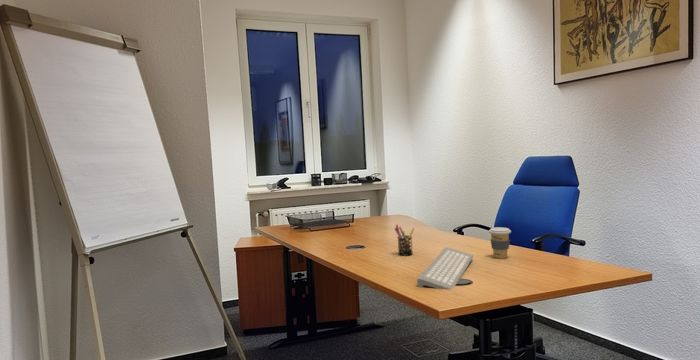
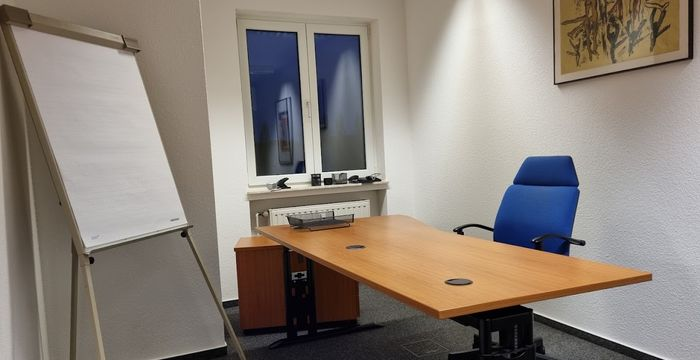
- coffee cup (500, 242)
- computer keyboard (448, 266)
- pen holder (403, 239)
